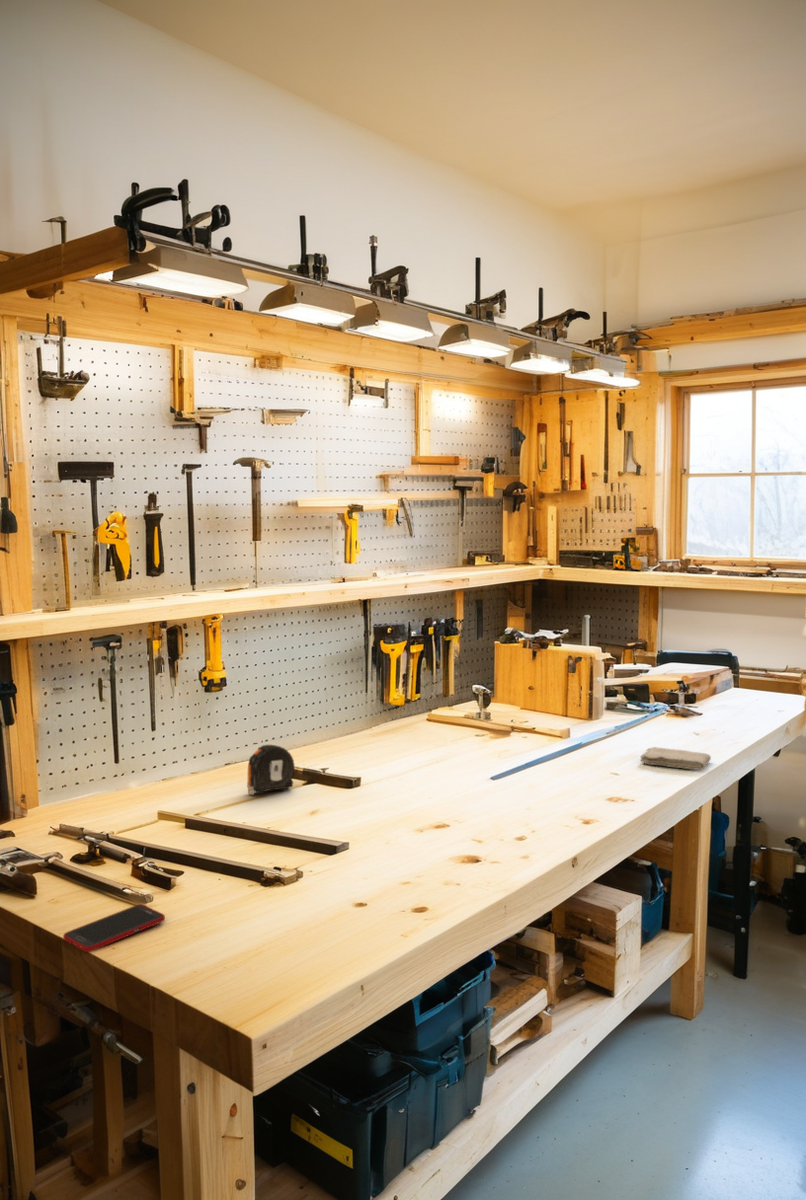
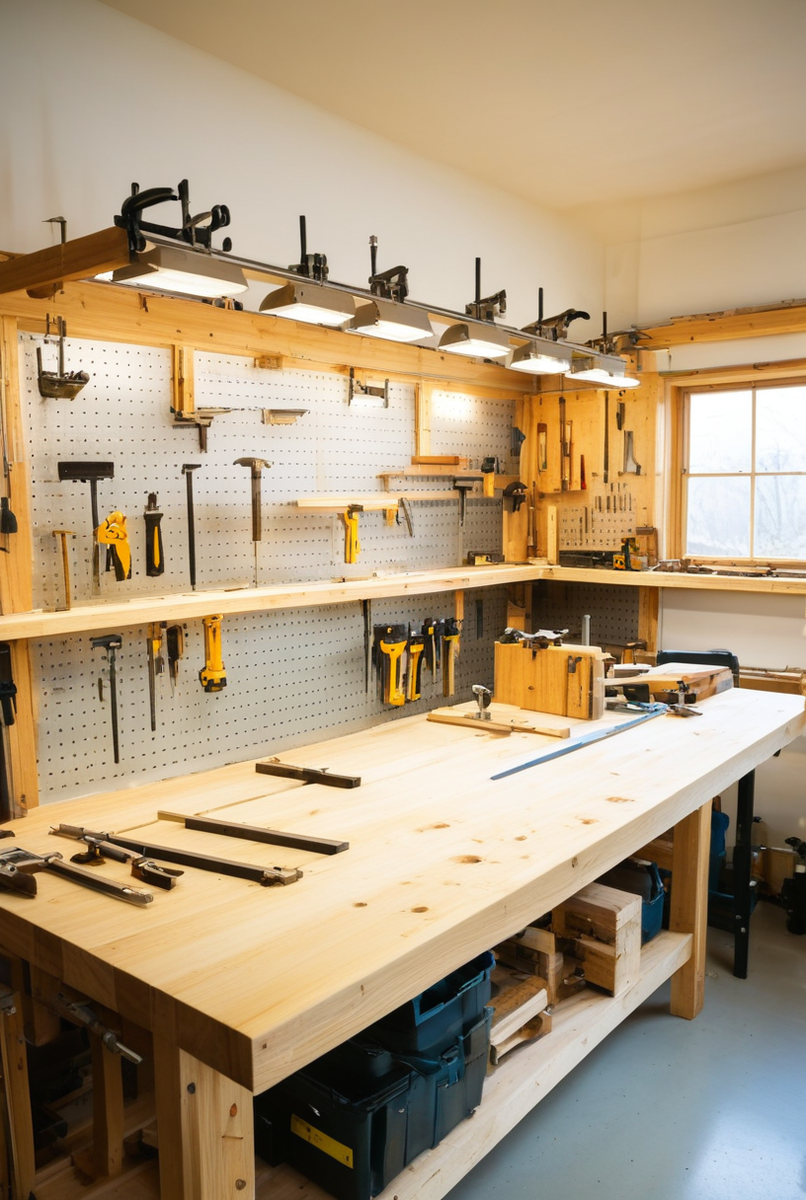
- washcloth (675, 757)
- tape measure (270, 768)
- cell phone (115, 927)
